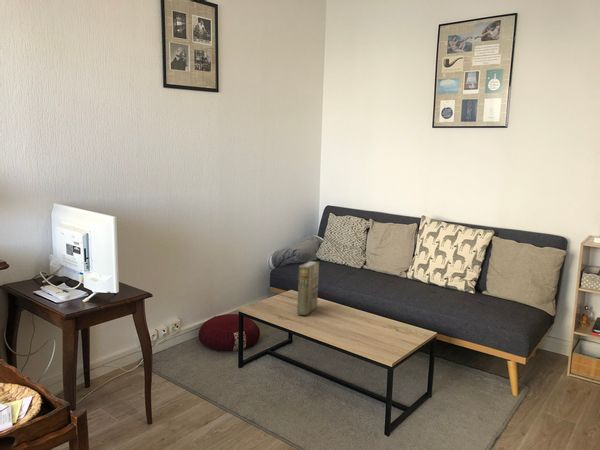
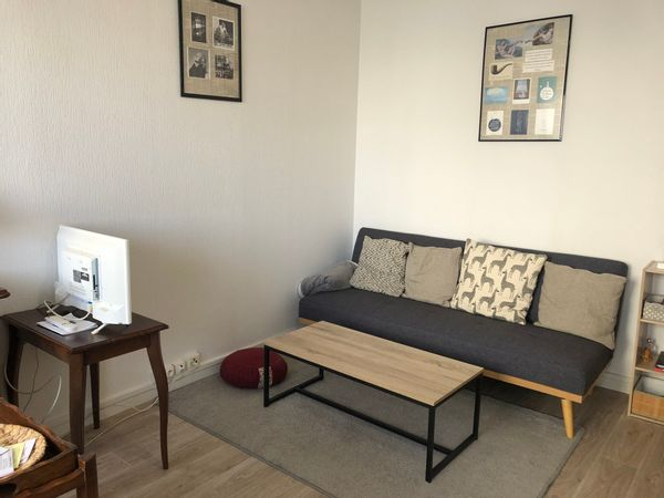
- book (308, 287)
